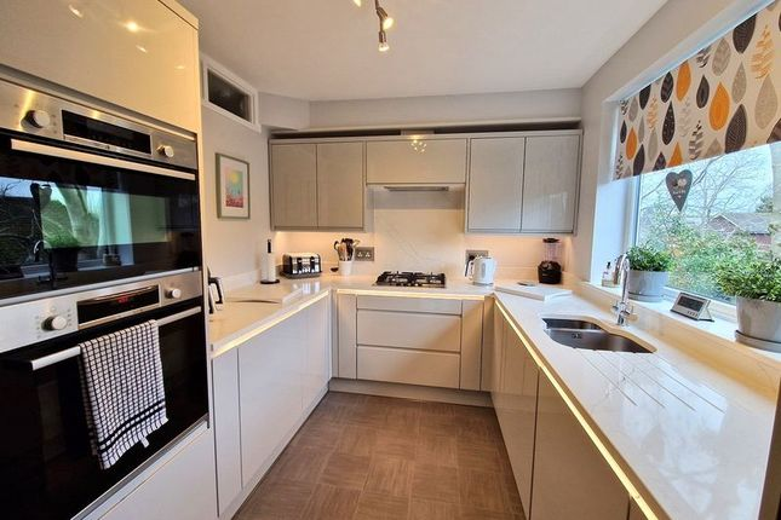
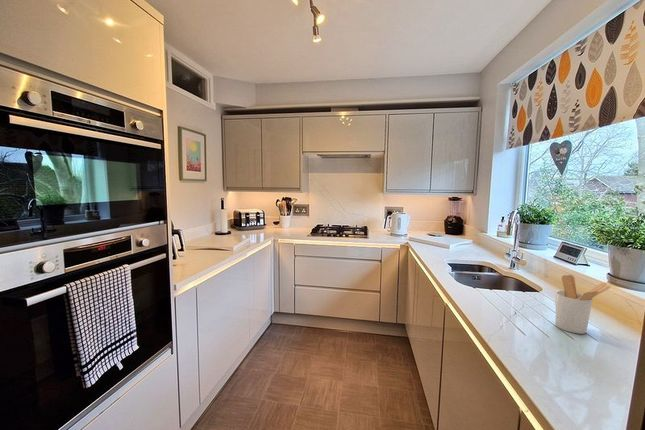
+ utensil holder (581, 304)
